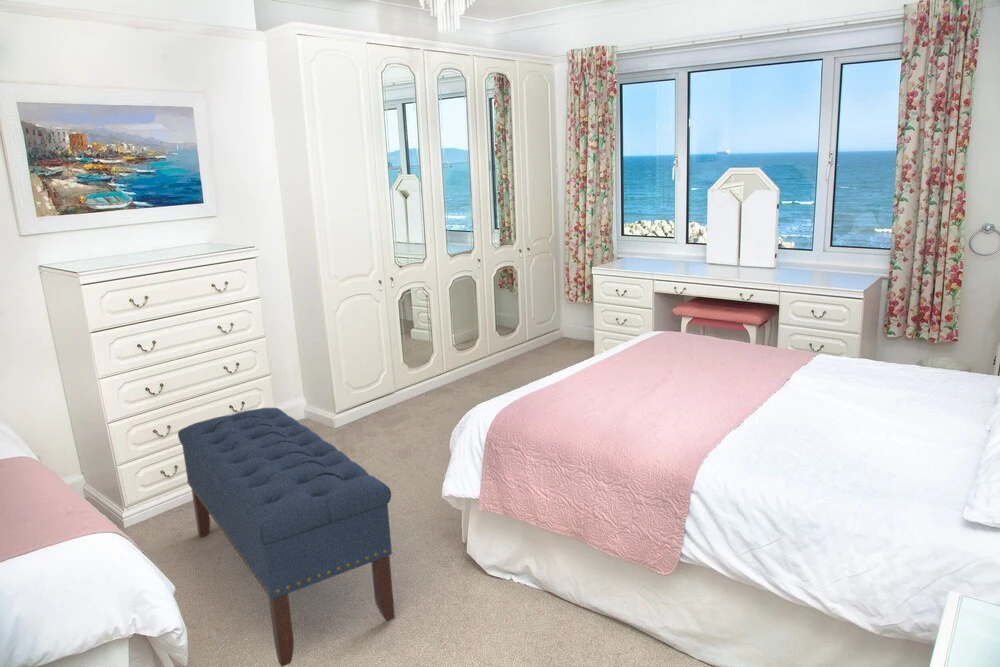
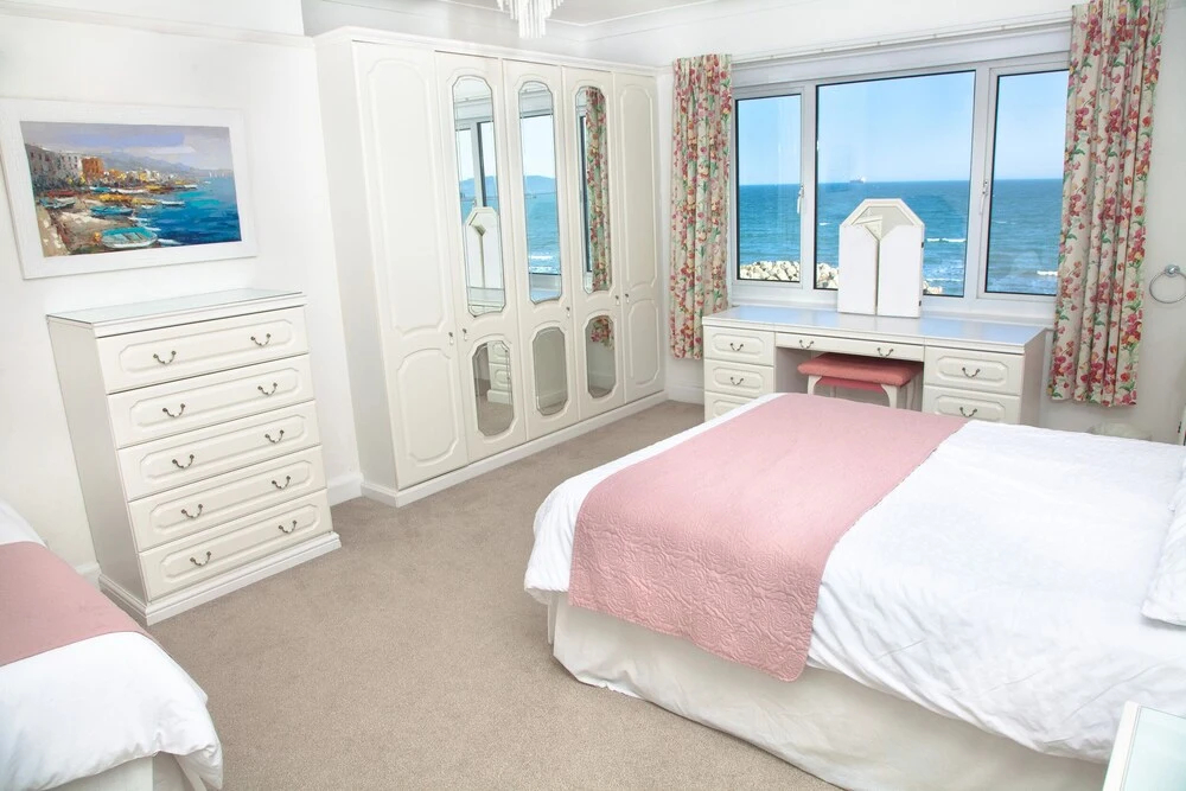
- bench (277, 510)
